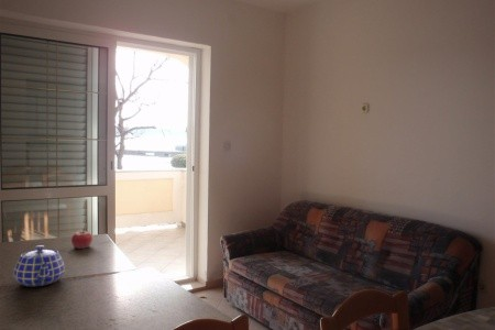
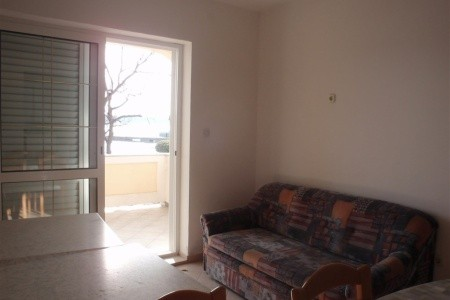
- fruit (81, 238)
- teapot (40, 264)
